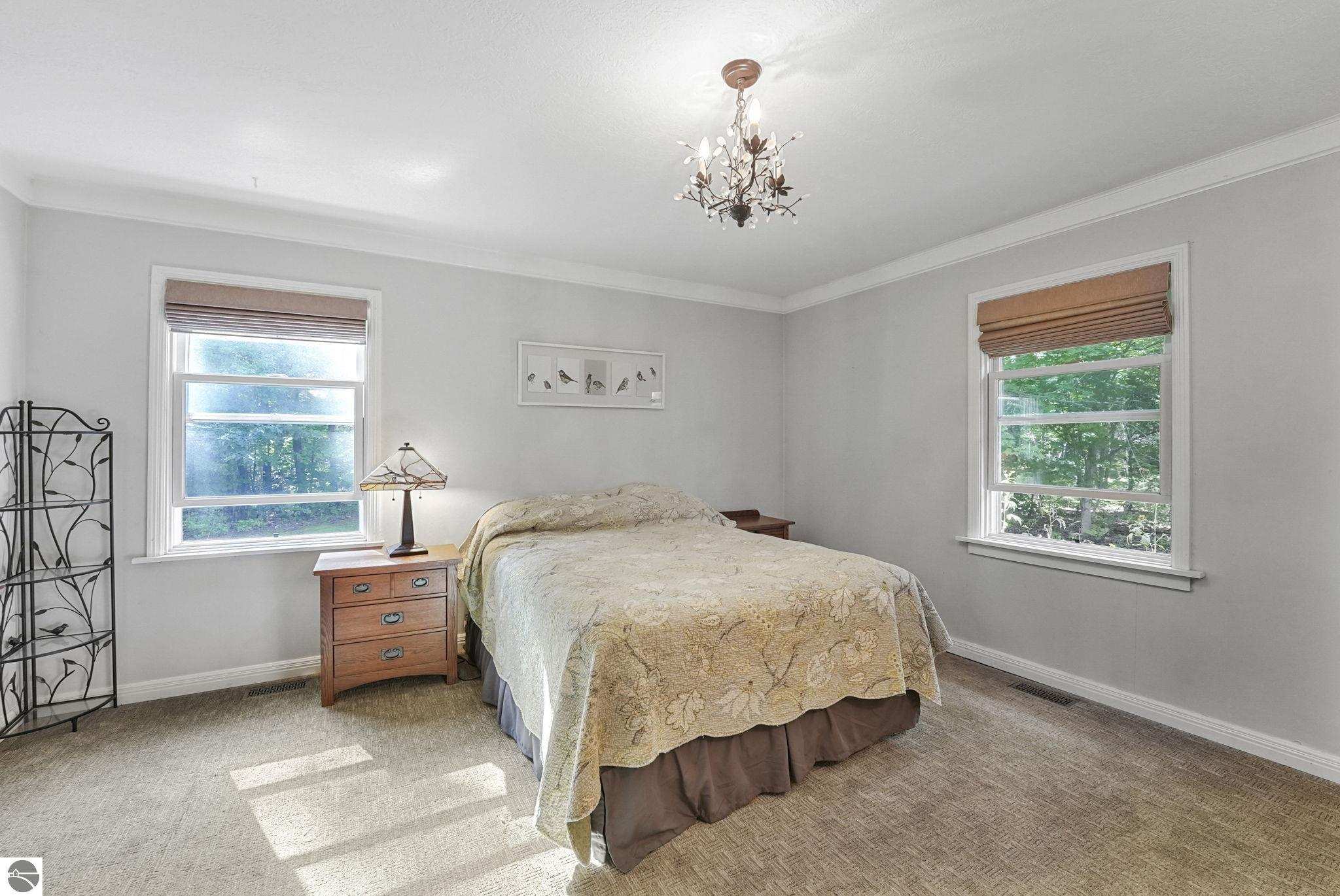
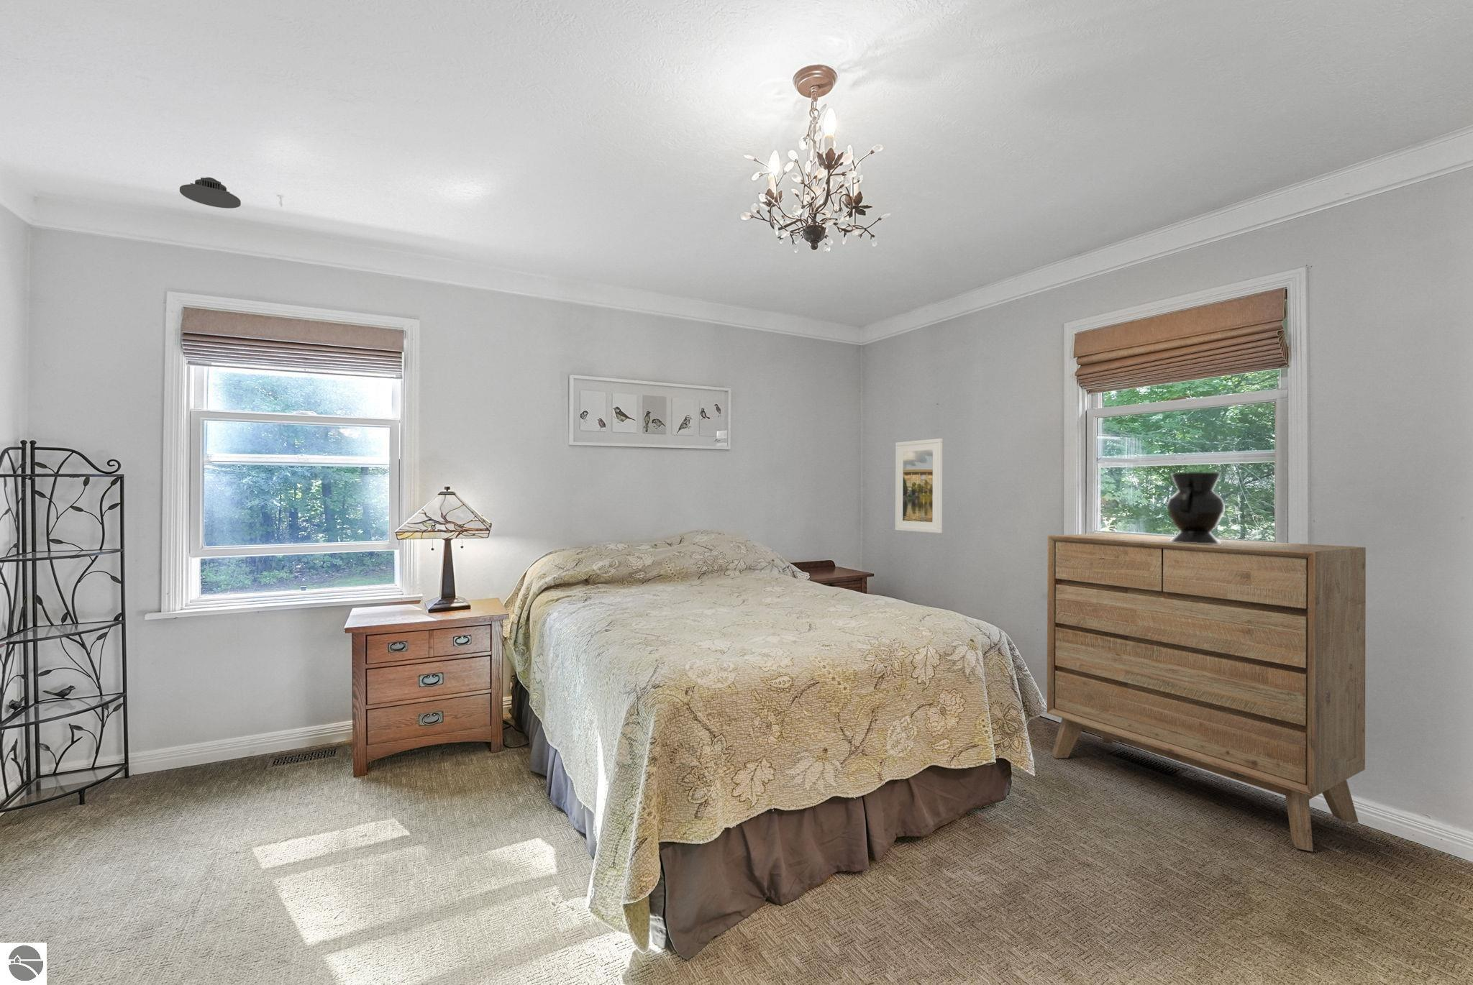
+ dresser (1188, 662)
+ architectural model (211, 187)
+ decorative vase (1195, 507)
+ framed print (918, 486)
